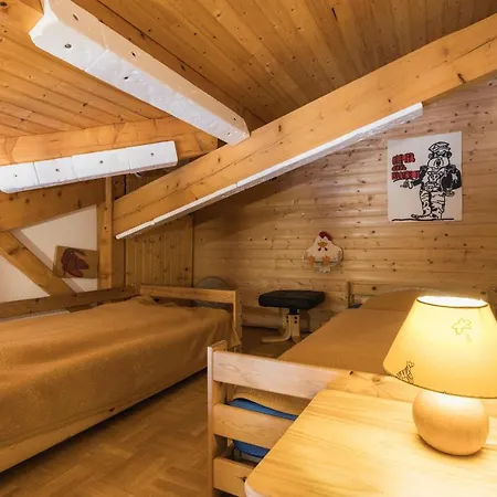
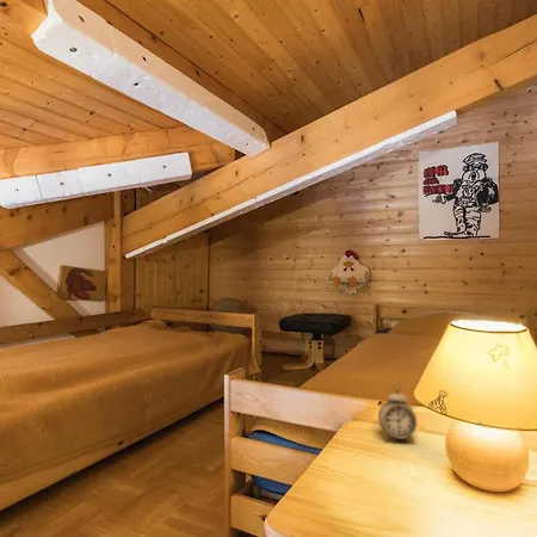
+ alarm clock (397, 412)
